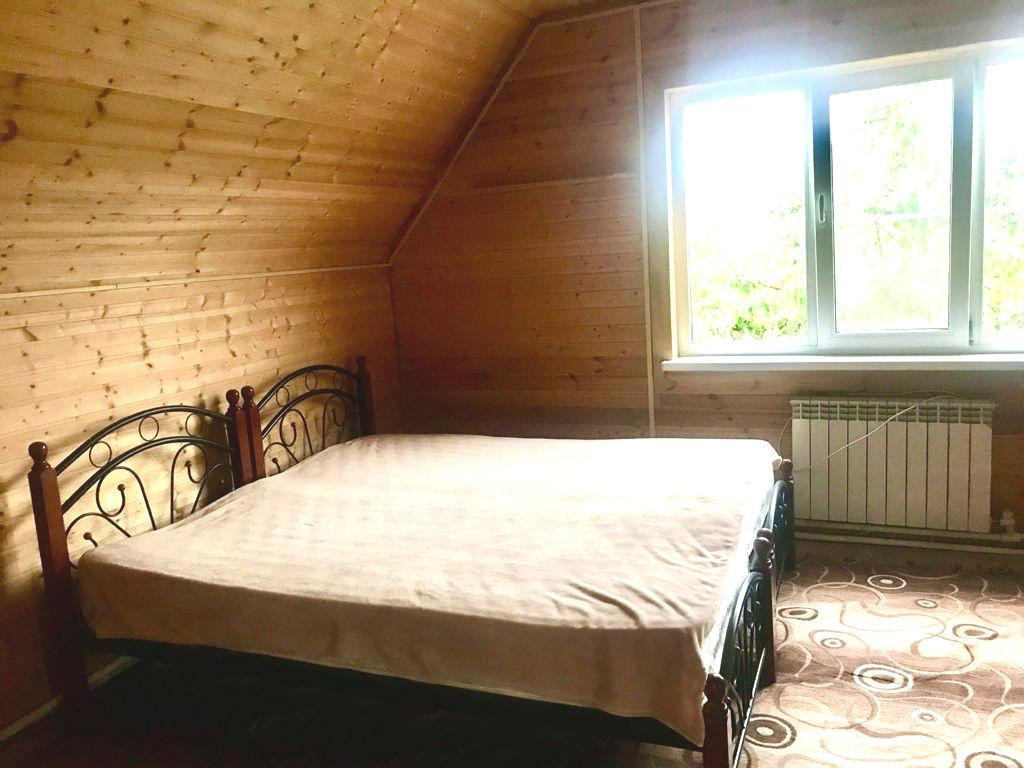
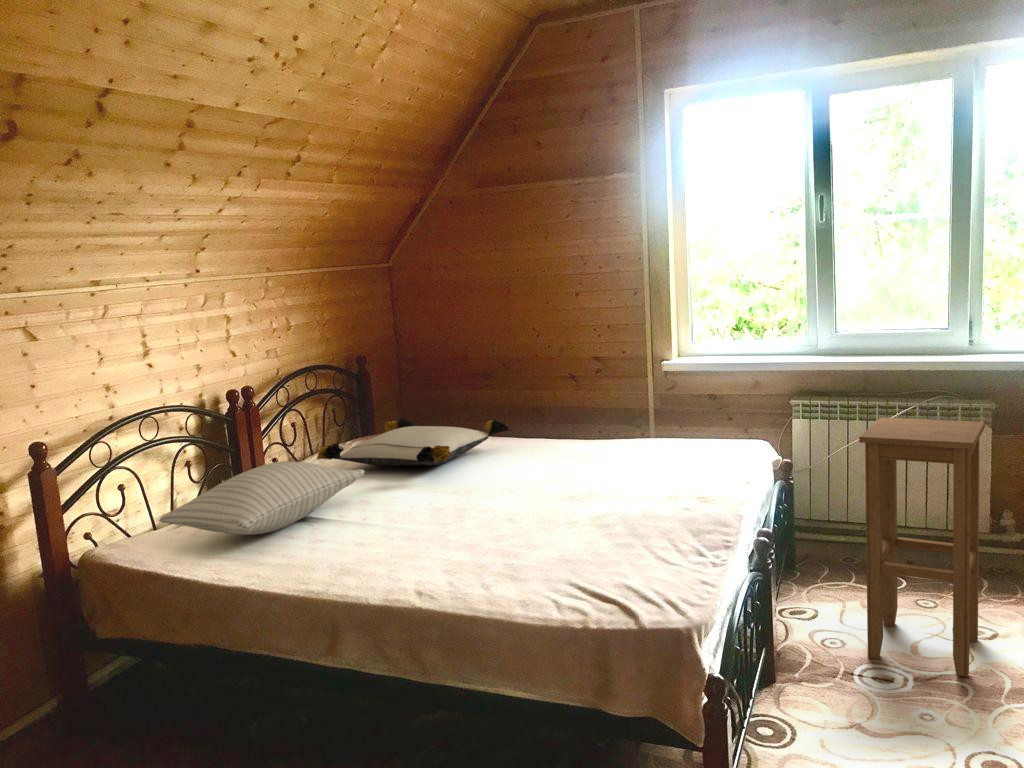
+ stool (923, 540)
+ pillow (269, 497)
+ pillow (416, 445)
